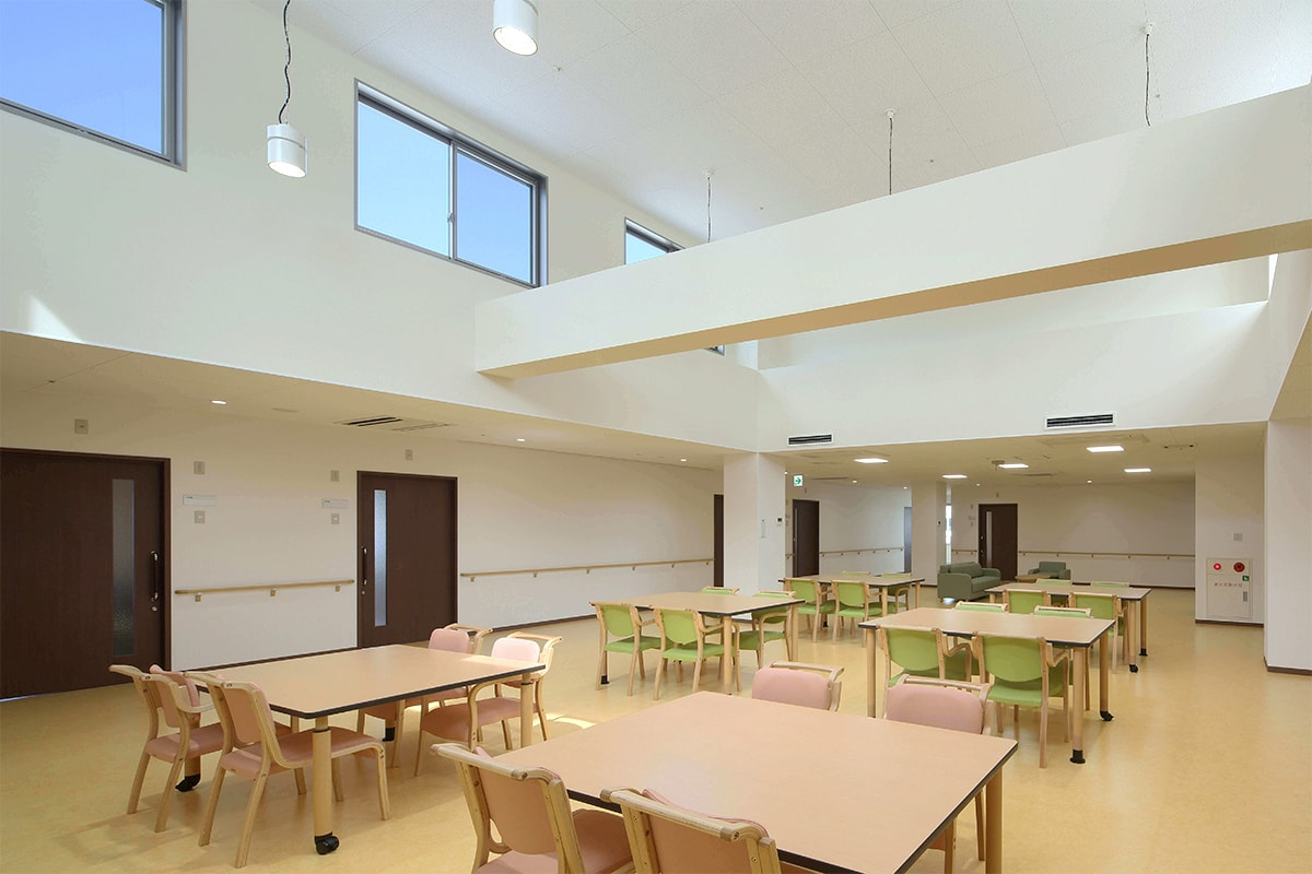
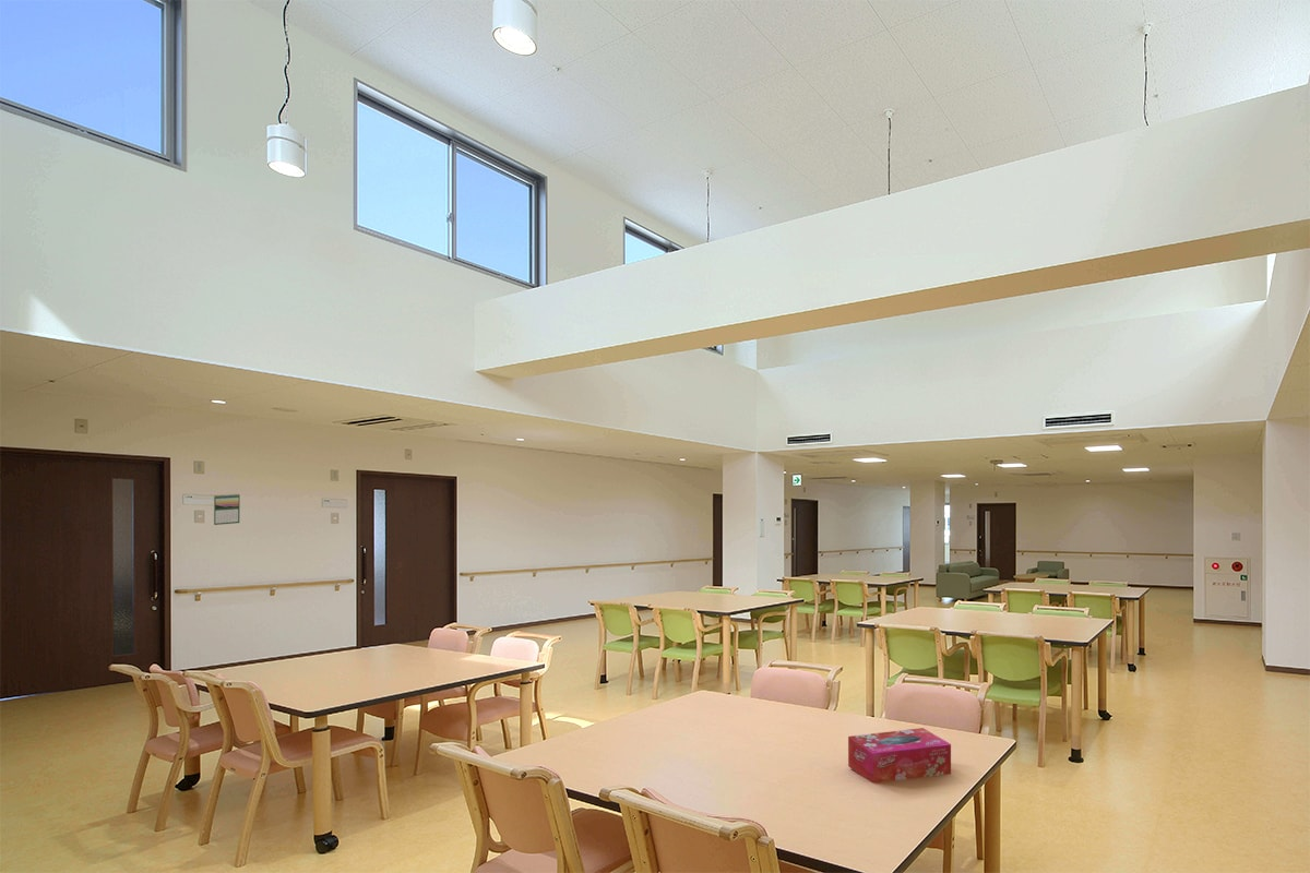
+ calendar (226, 509)
+ tissue box (898, 755)
